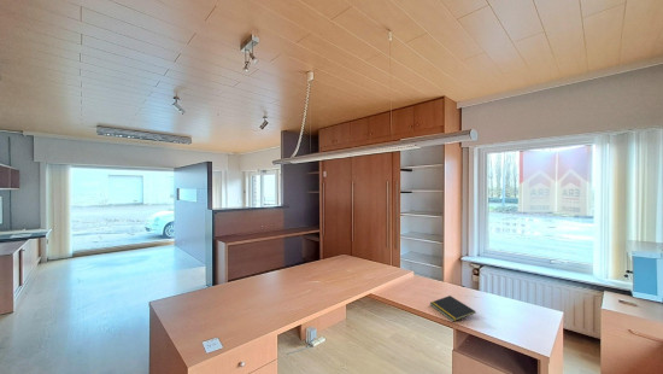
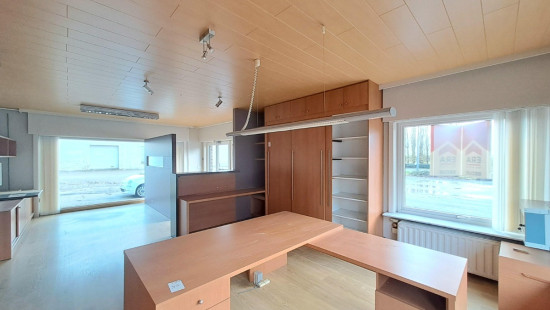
- notepad (451, 306)
